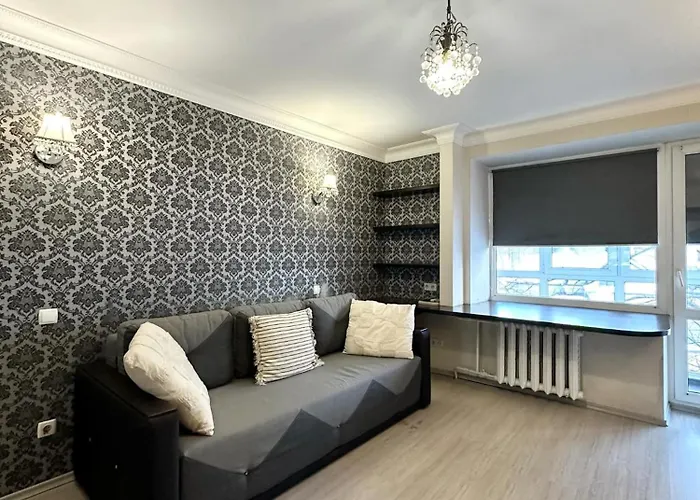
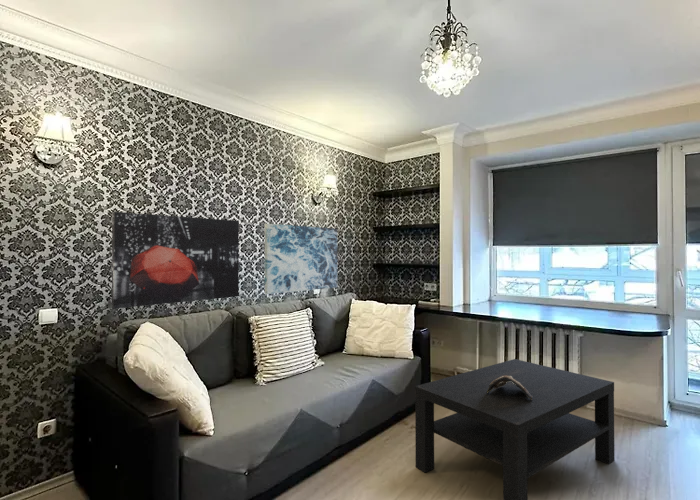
+ coffee table (516, 423)
+ wall art (182, 259)
+ animal skull (511, 381)
+ wall art (304, 258)
